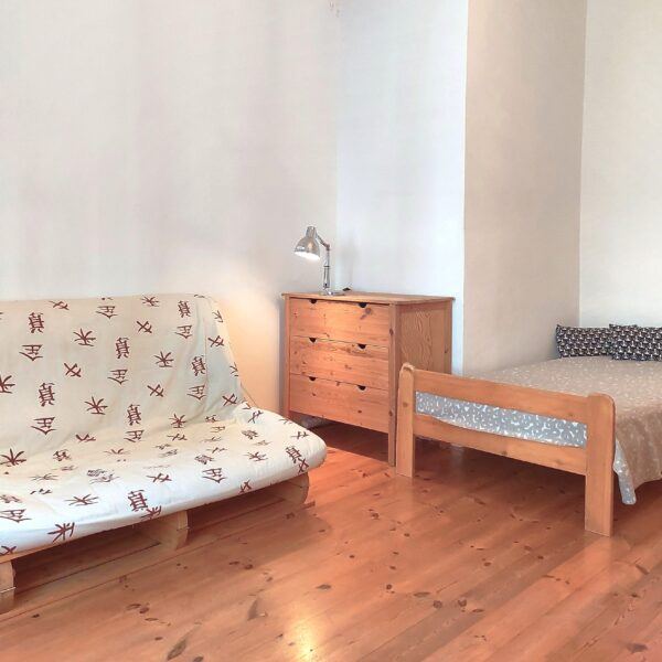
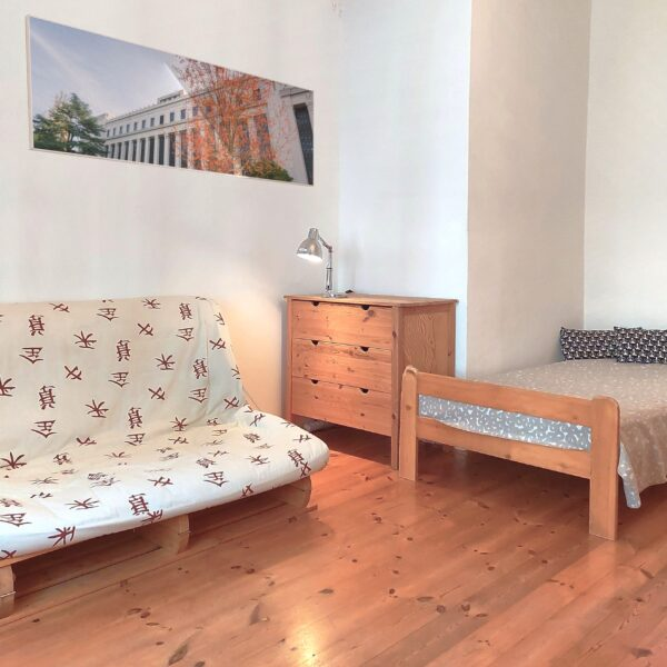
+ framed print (193, 116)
